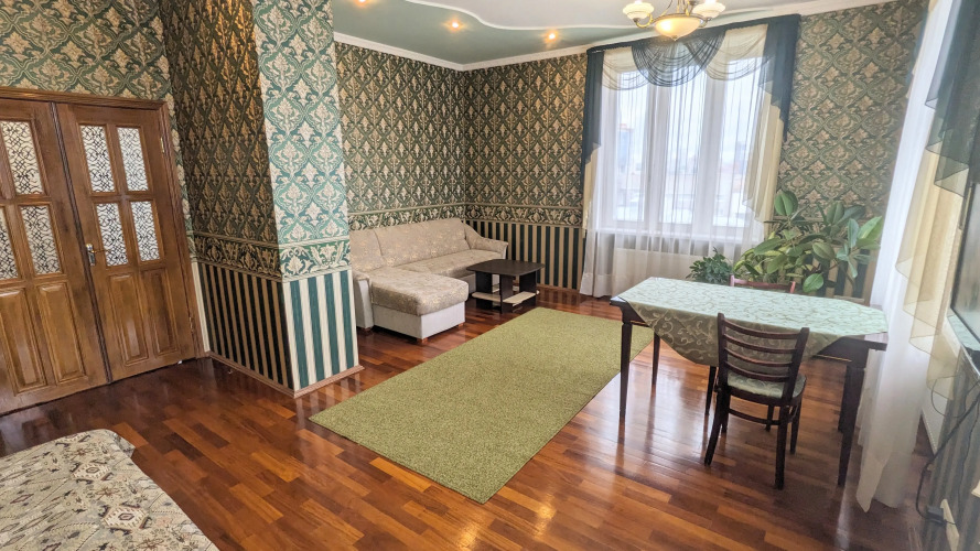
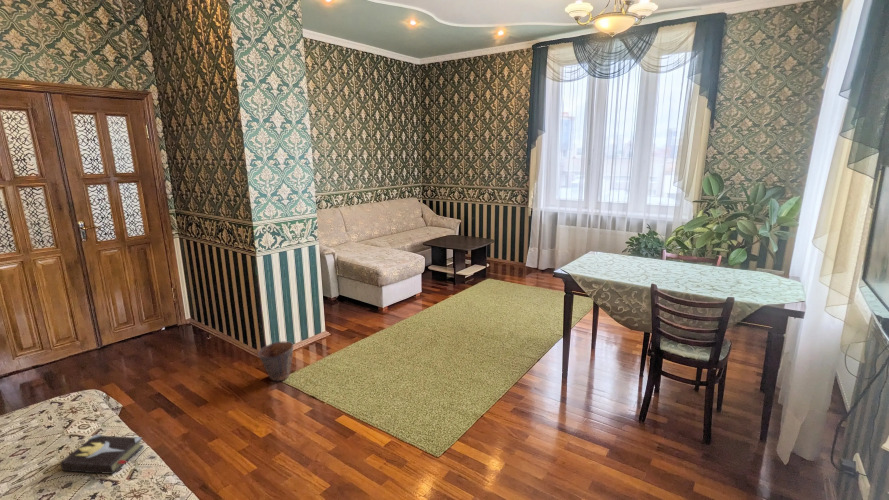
+ hardback book (103, 453)
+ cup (277, 363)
